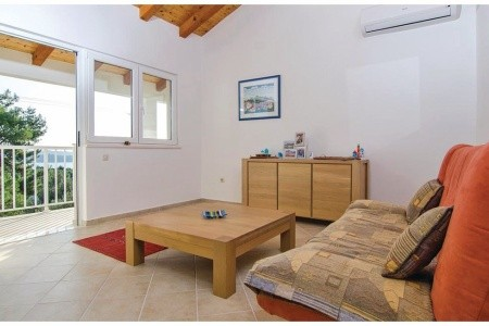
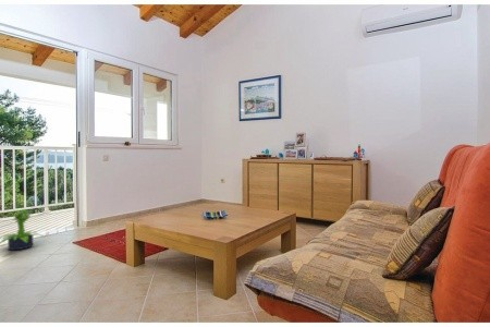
+ potted plant (20, 228)
